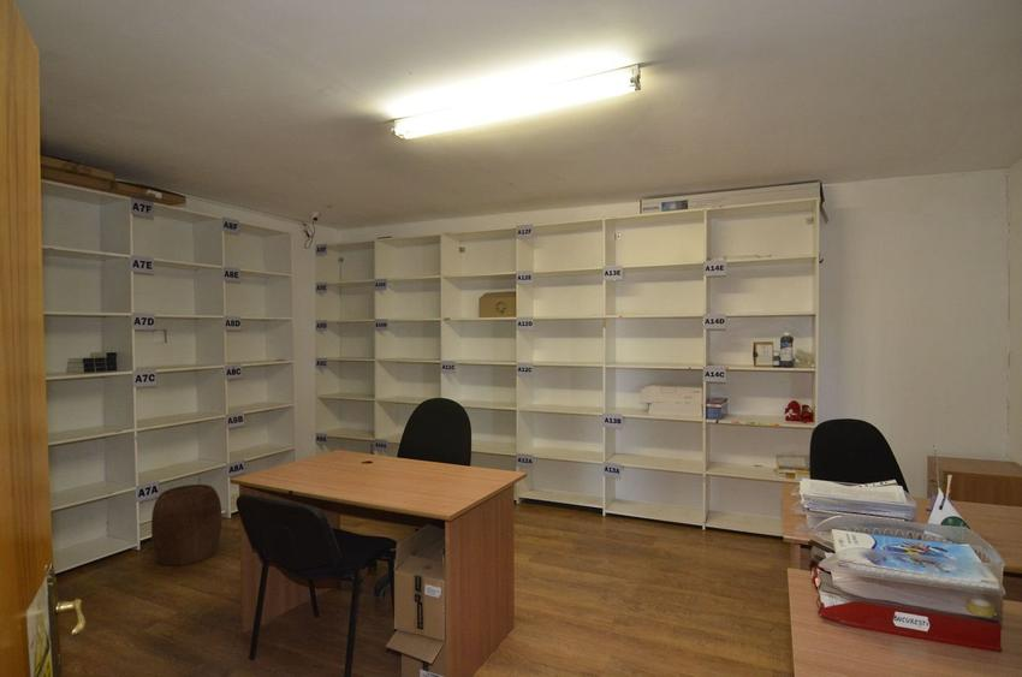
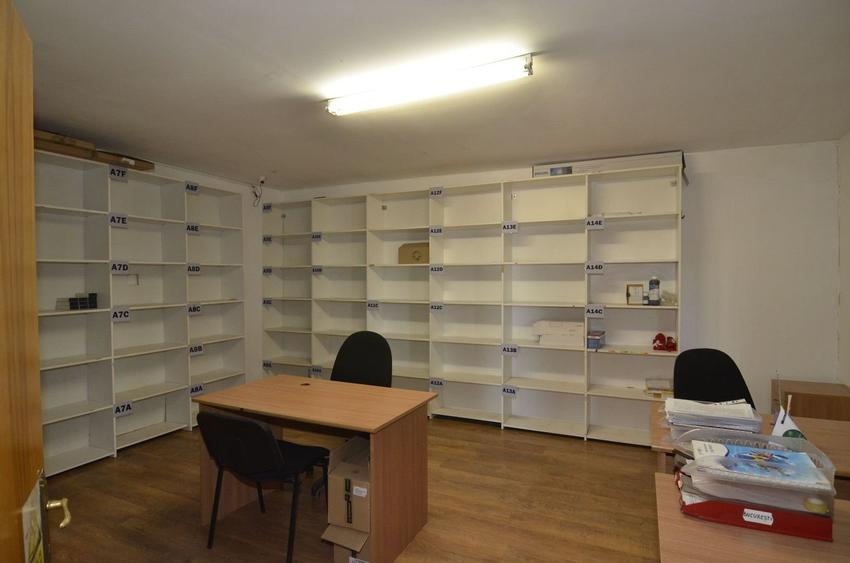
- stool (188, 522)
